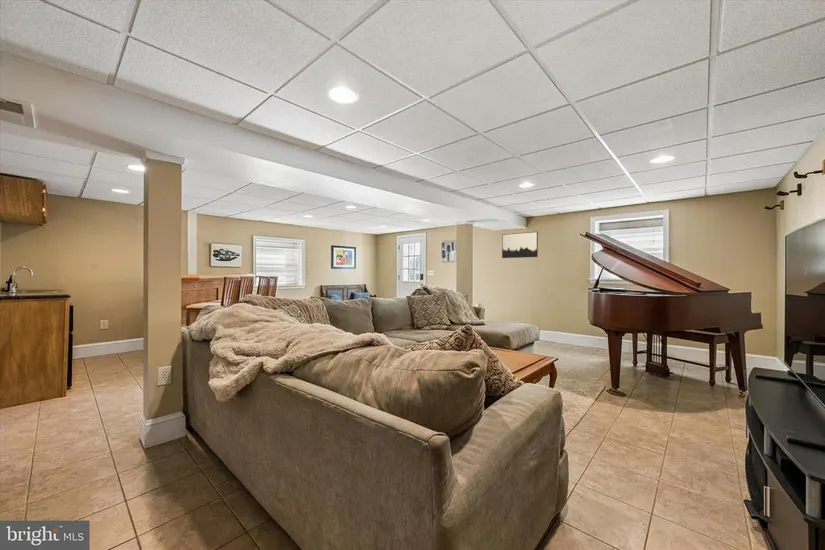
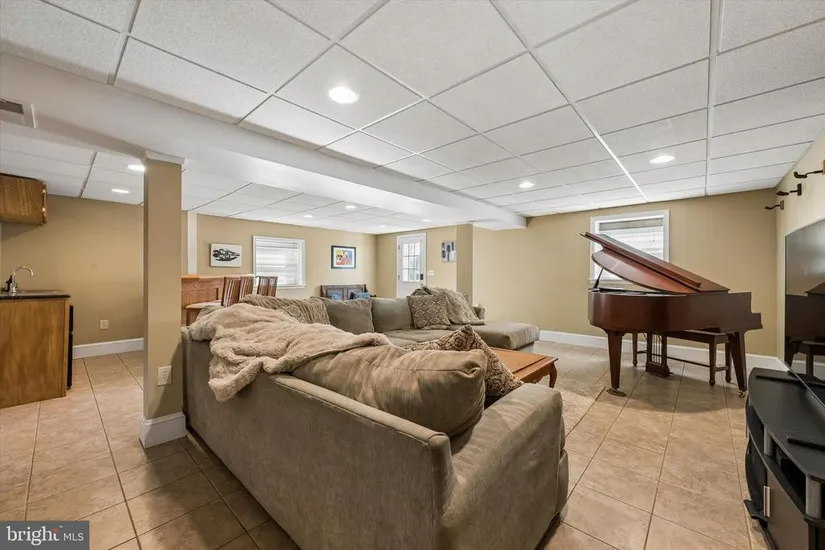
- wall art (519, 245)
